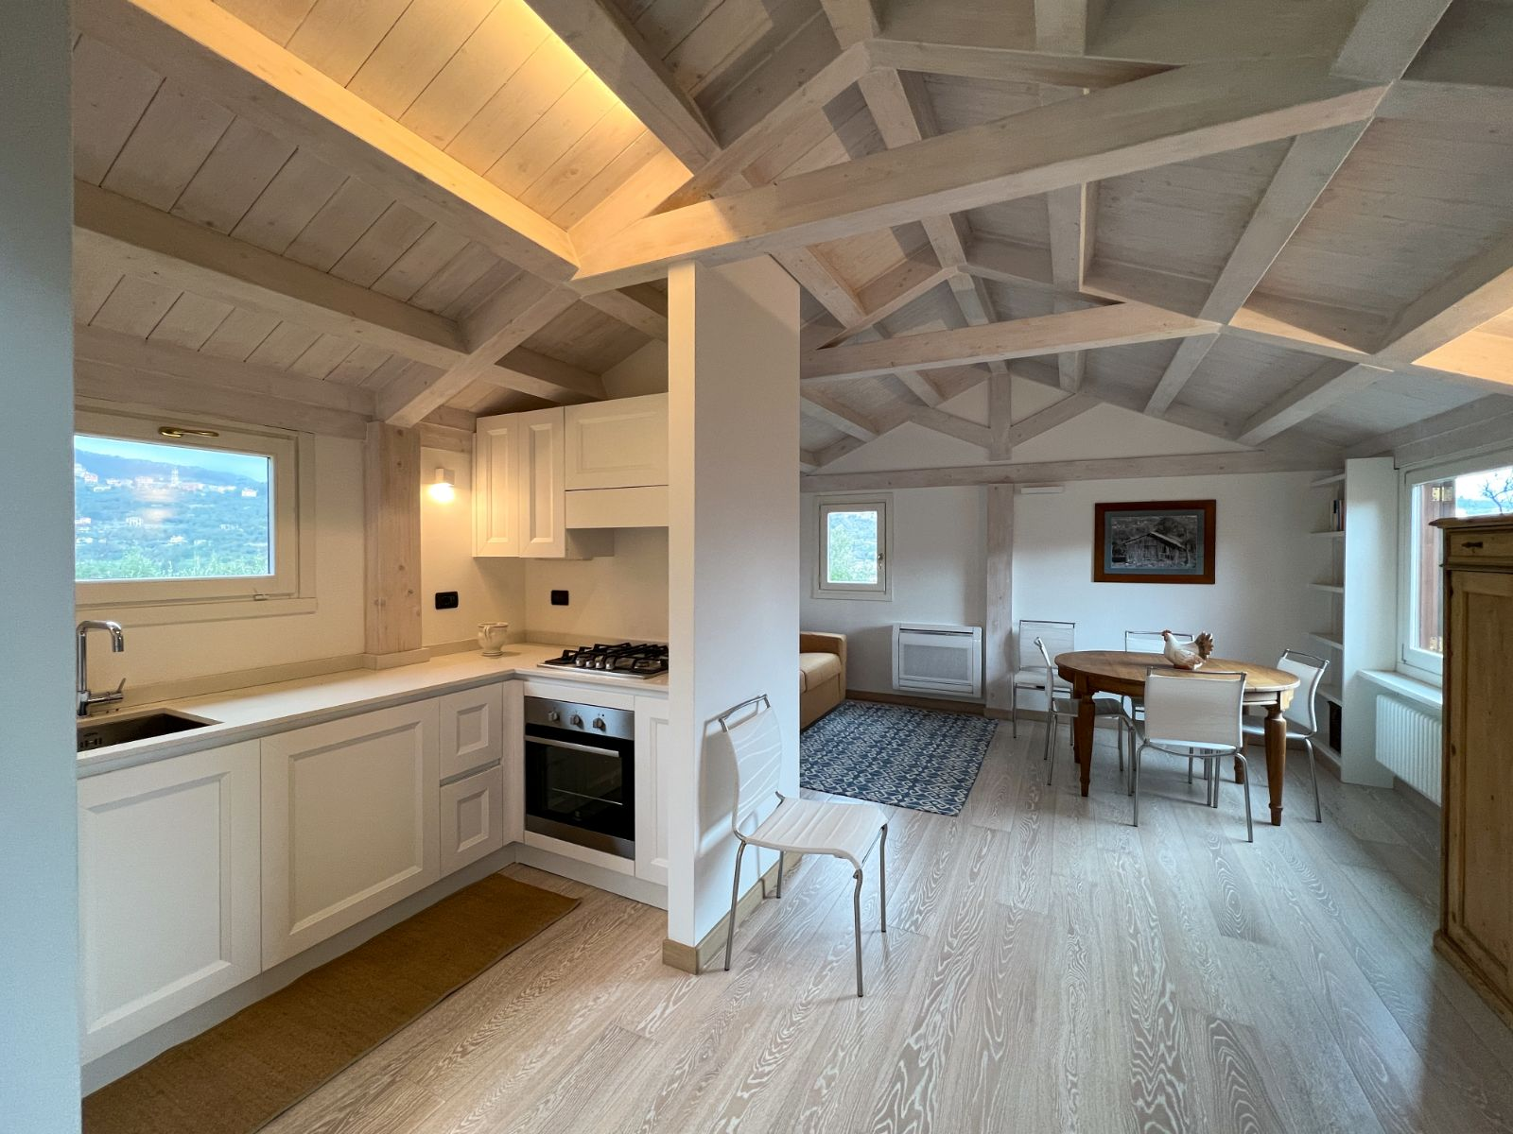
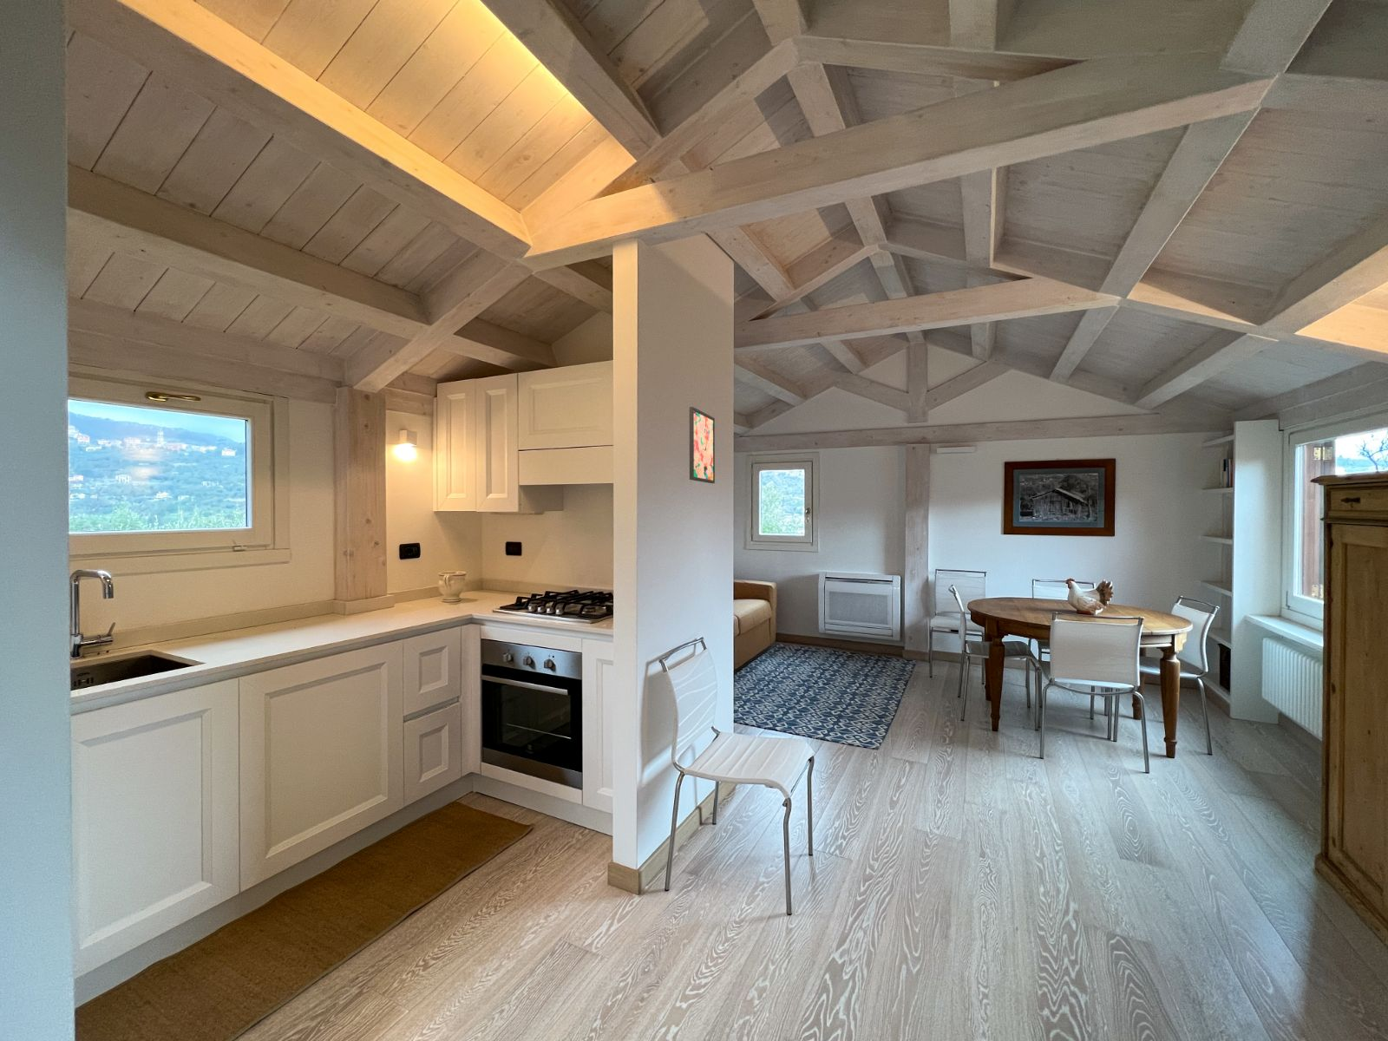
+ wall art (703, 447)
